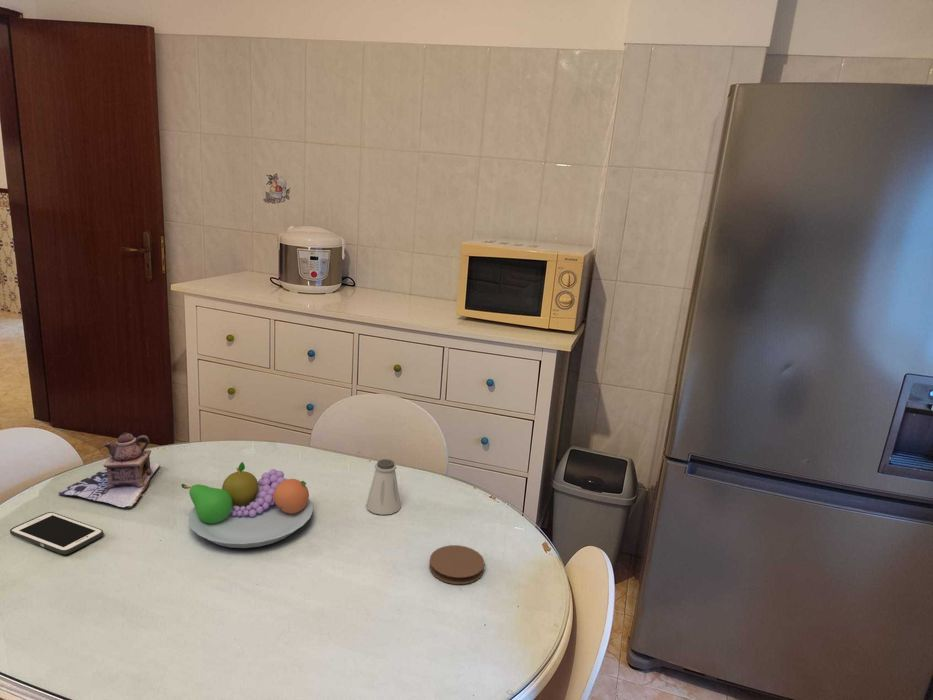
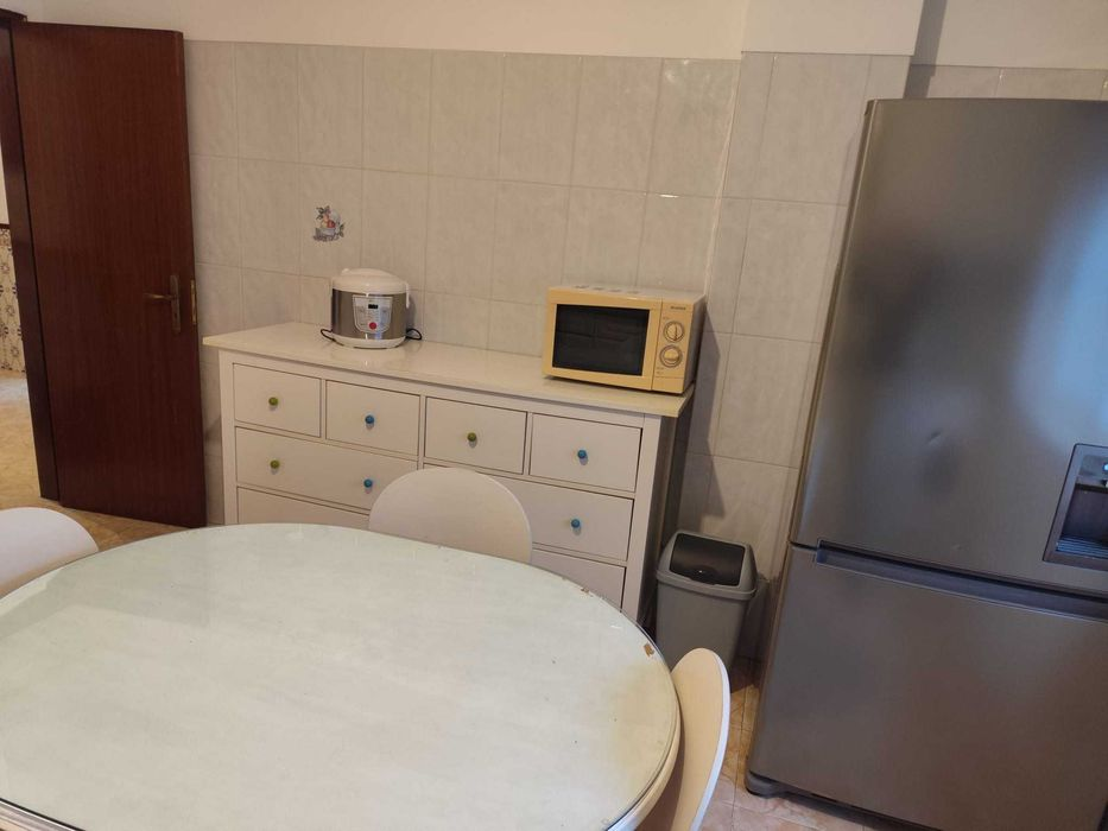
- cell phone (57, 532)
- saltshaker (384, 484)
- coaster (456, 563)
- teapot (123, 458)
- fruit bowl (248, 499)
